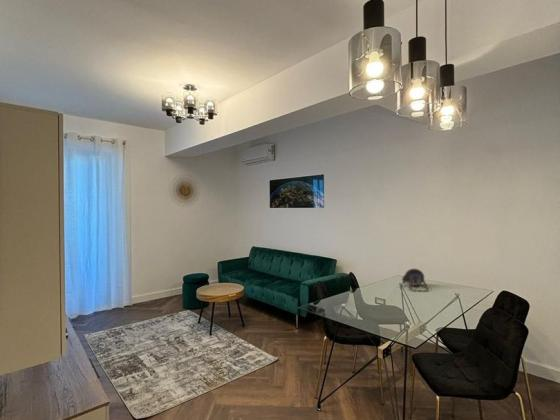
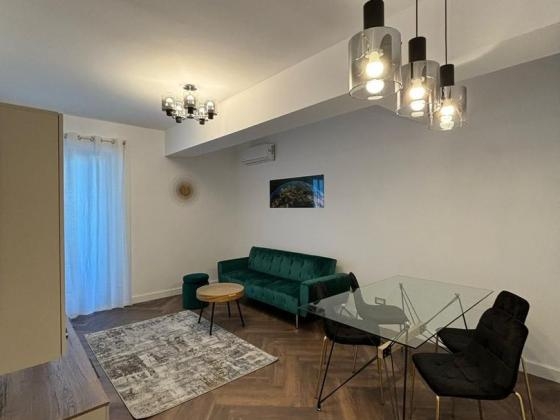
- teapot (416, 278)
